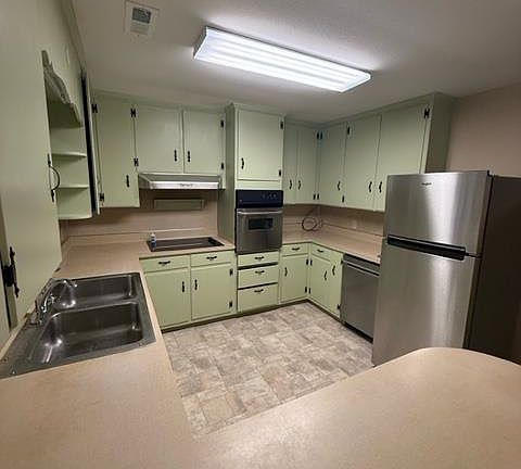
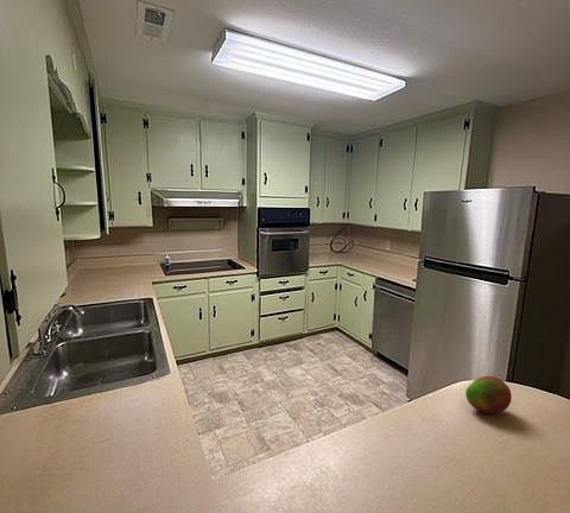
+ fruit (488, 394)
